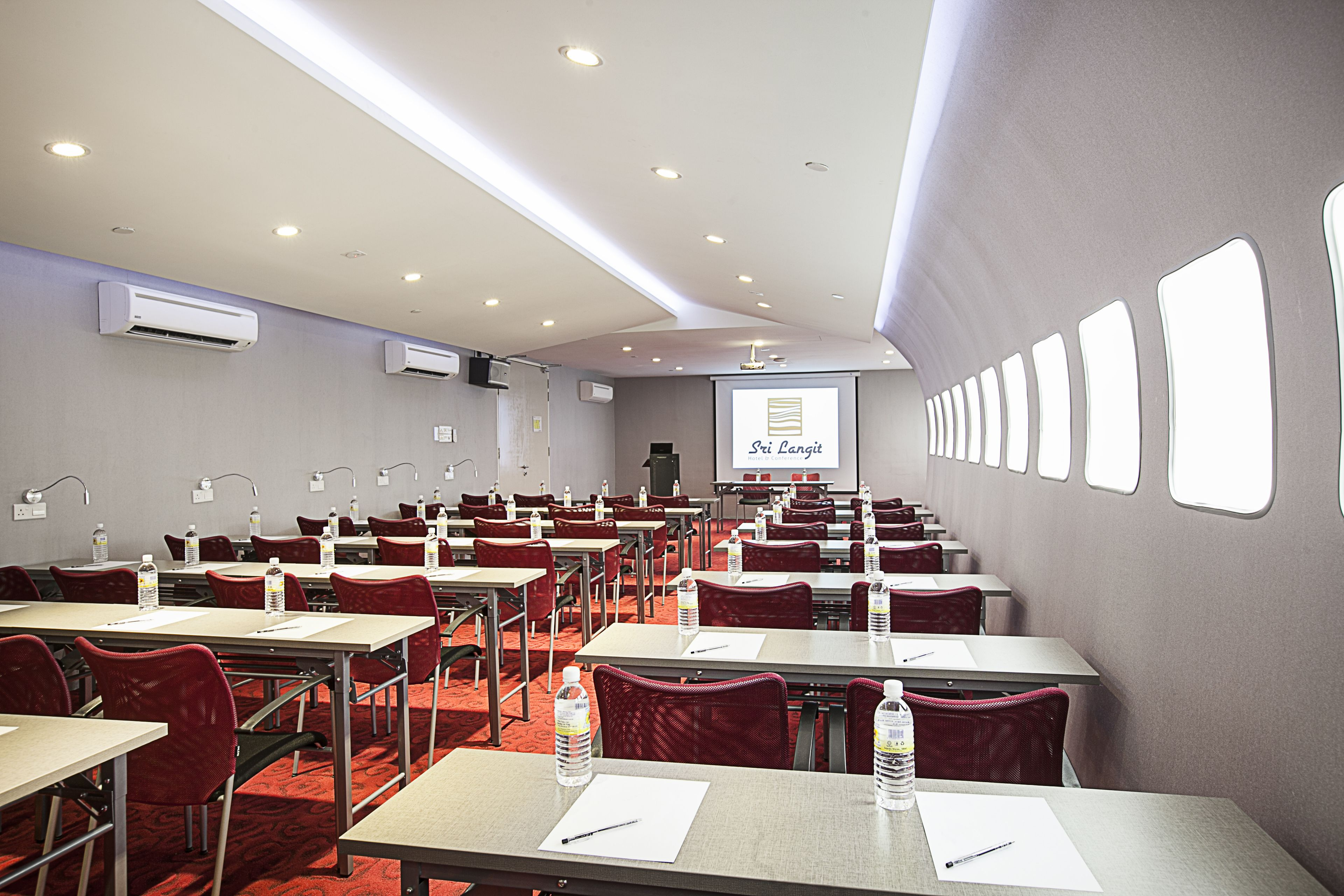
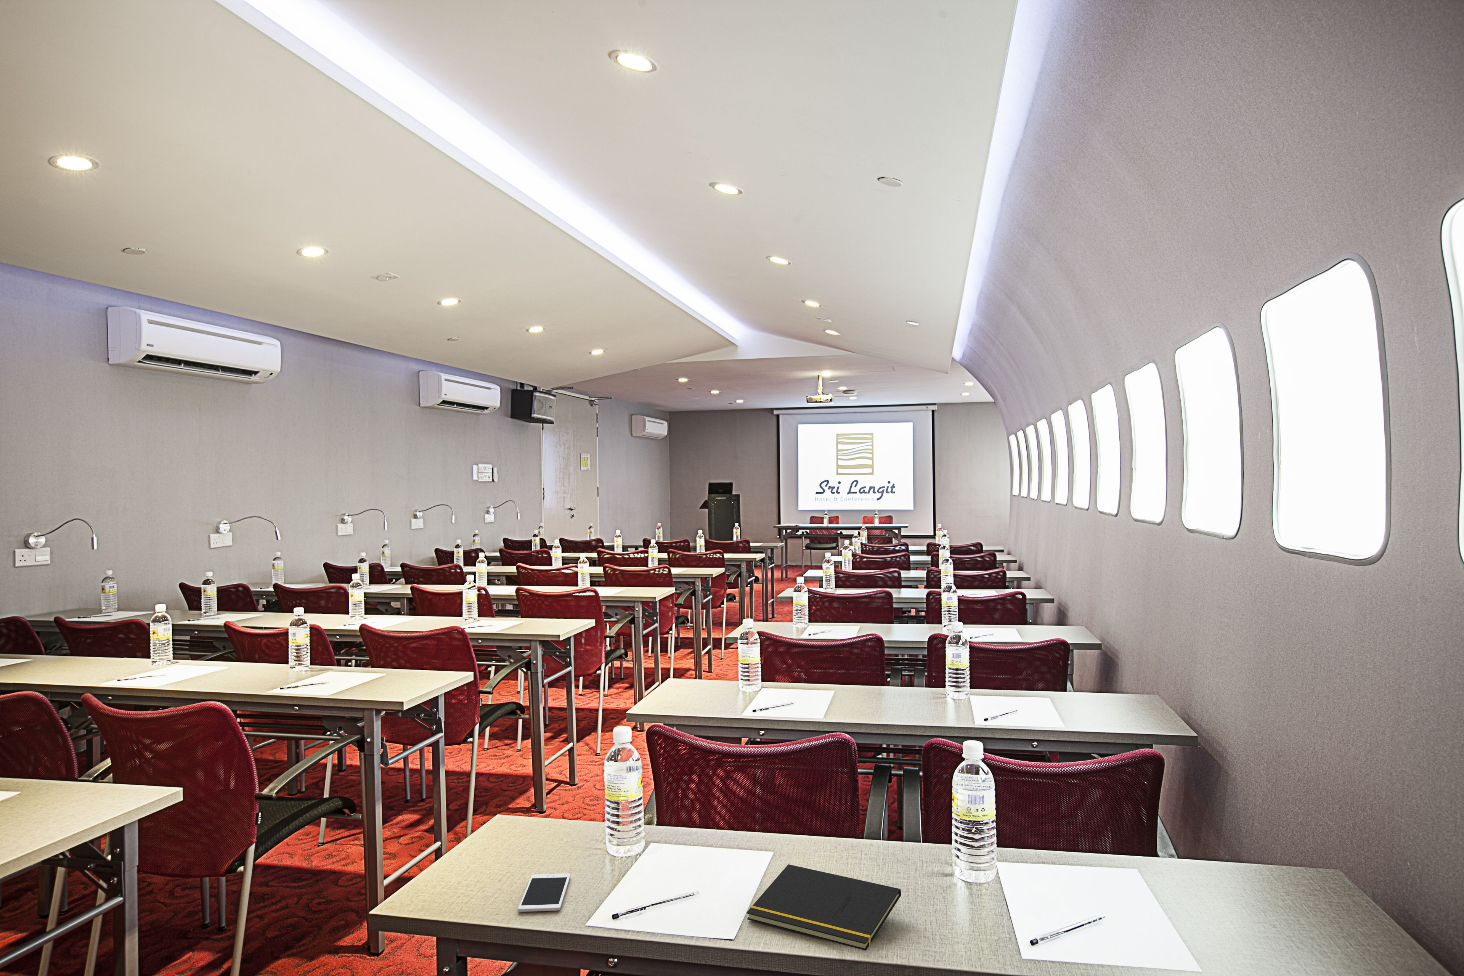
+ notepad (825, 904)
+ cell phone (545, 892)
